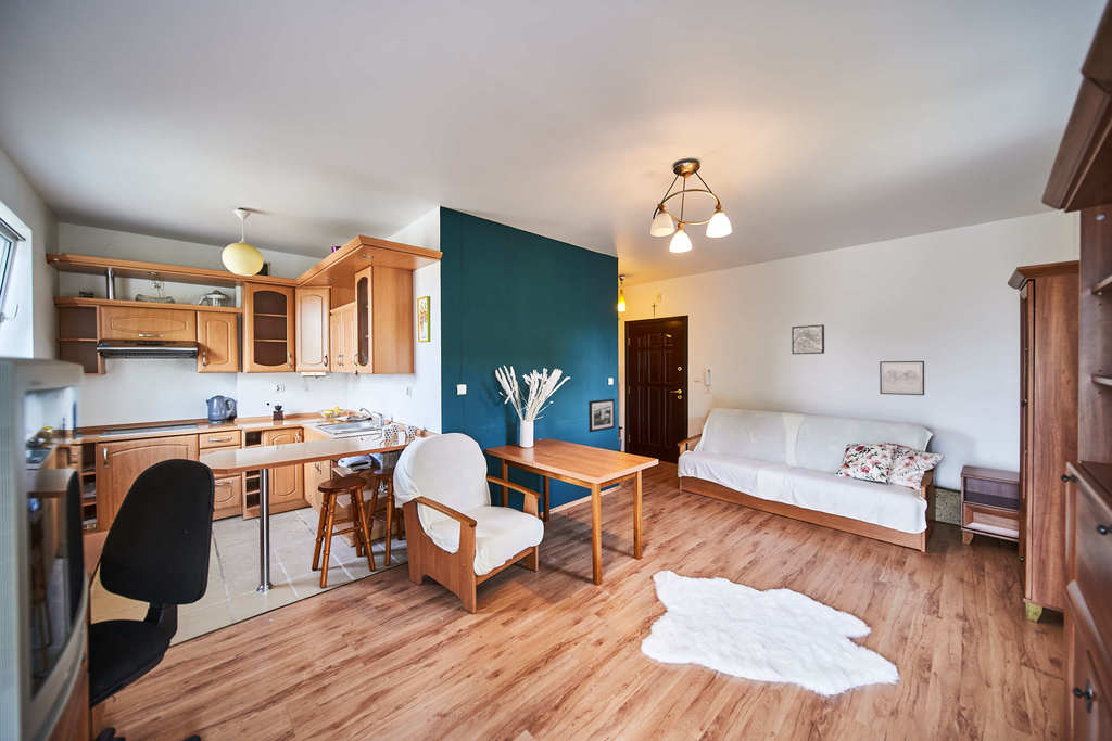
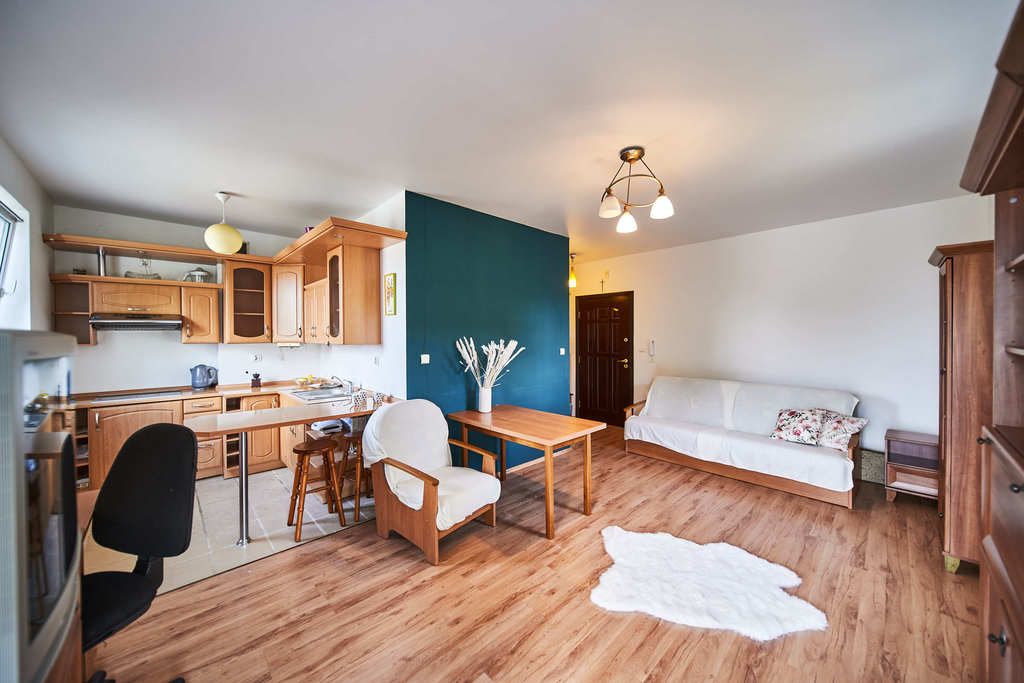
- picture frame (602, 414)
- wall art (901, 378)
- wall art (807, 340)
